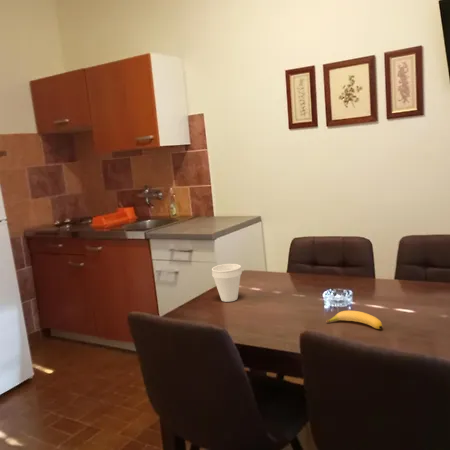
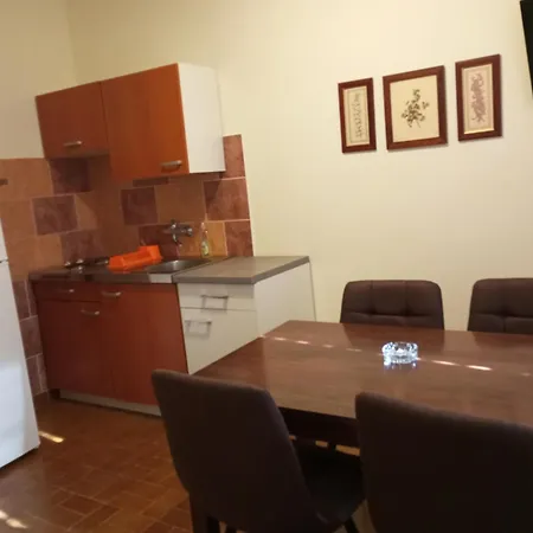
- cup (227, 283)
- banana (356, 319)
